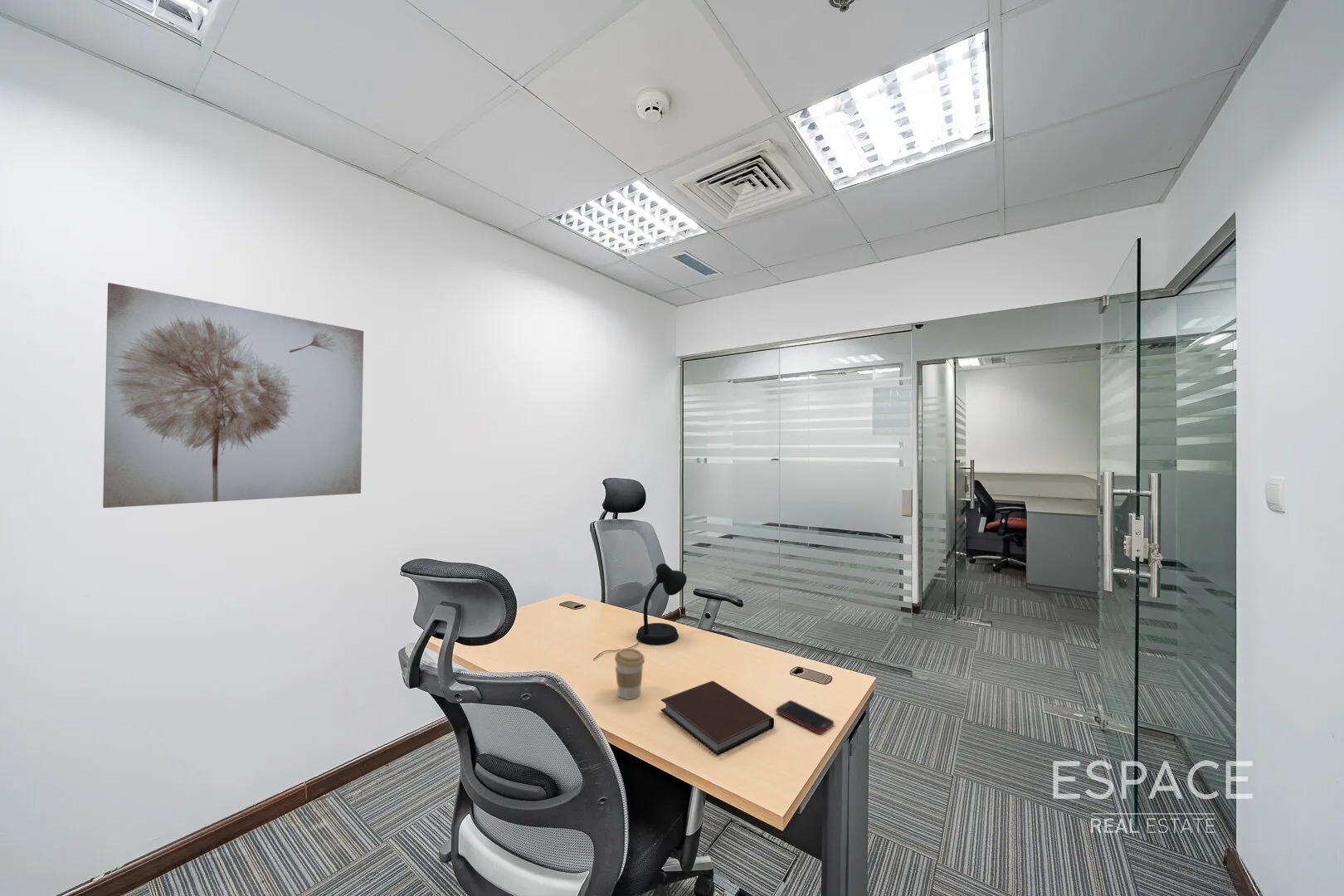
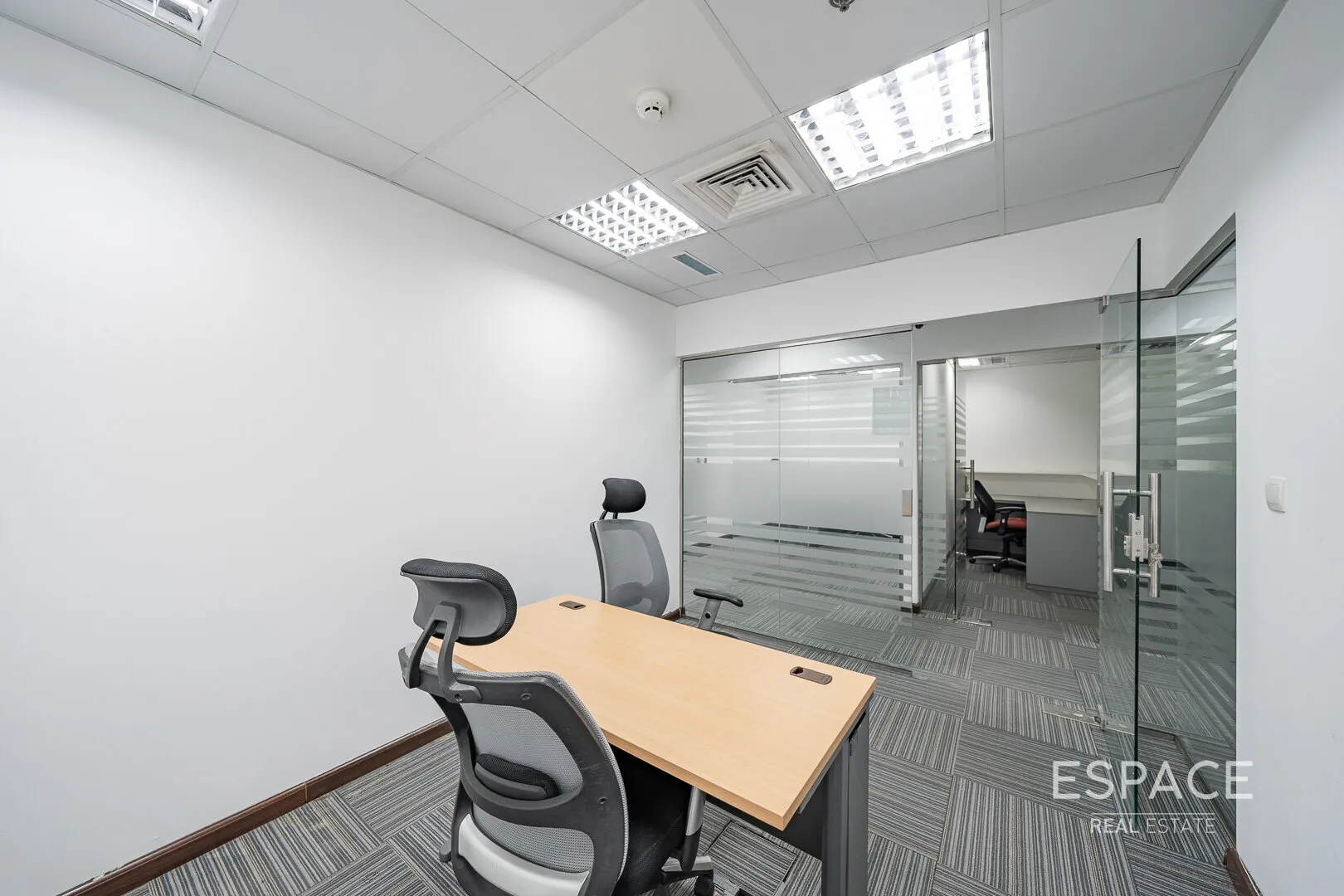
- desk lamp (644, 605)
- coffee cup (629, 672)
- wall art (254, 405)
- cell phone (804, 716)
- notebook (715, 713)
